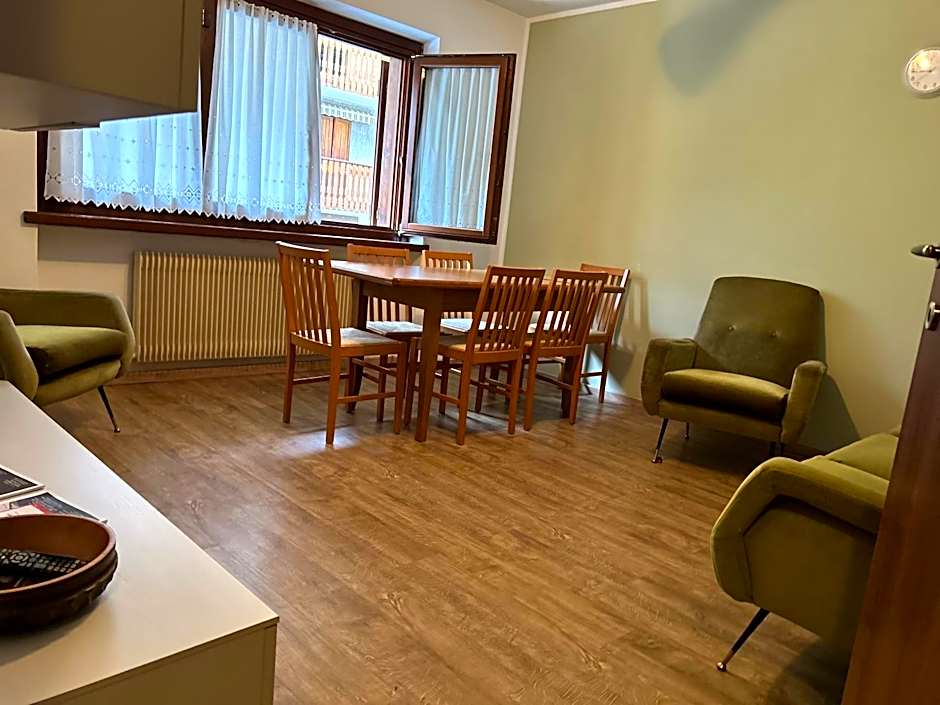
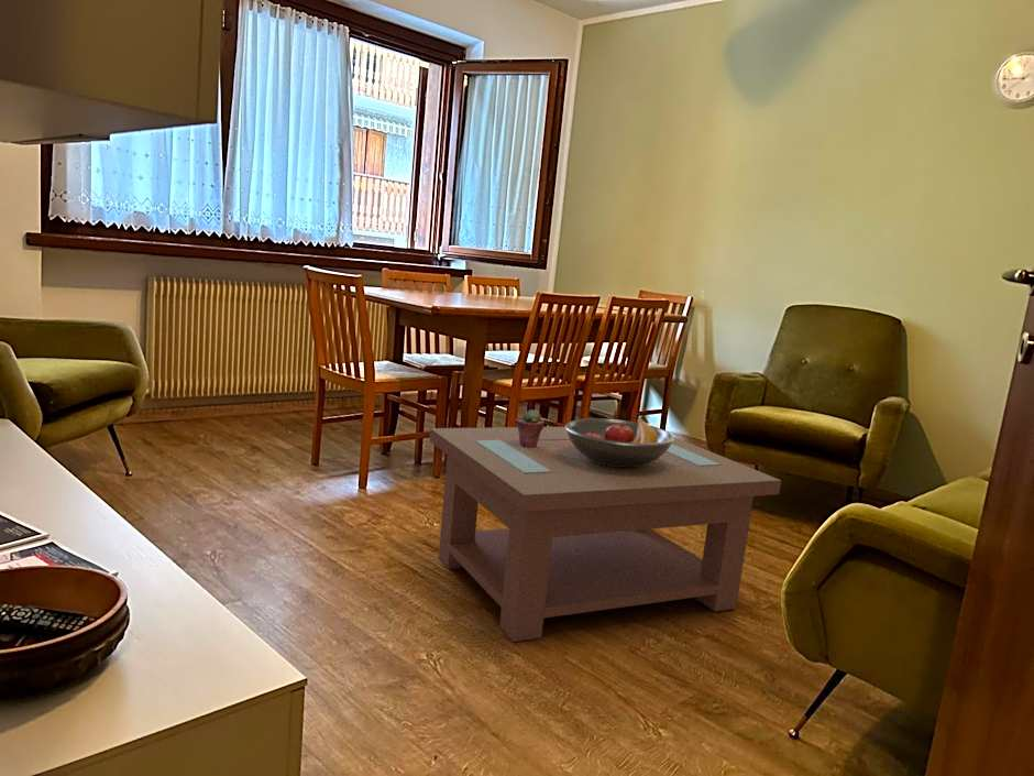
+ fruit bowl (618, 440)
+ coffee table (590, 518)
+ potted succulent (529, 426)
